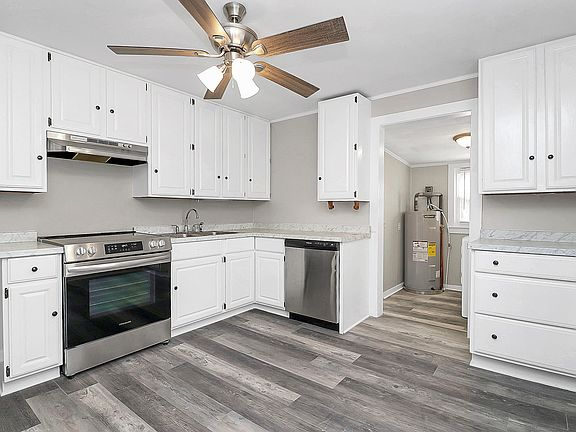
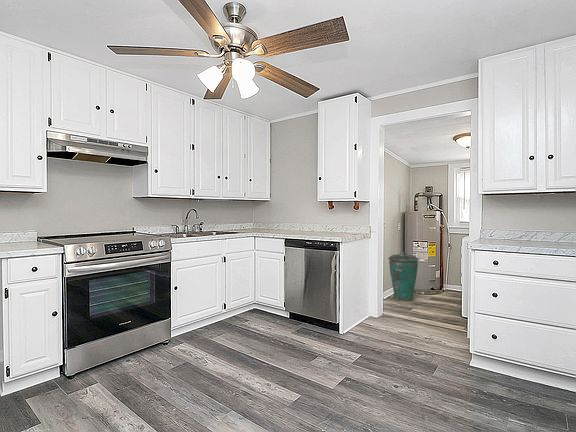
+ trash can (403, 275)
